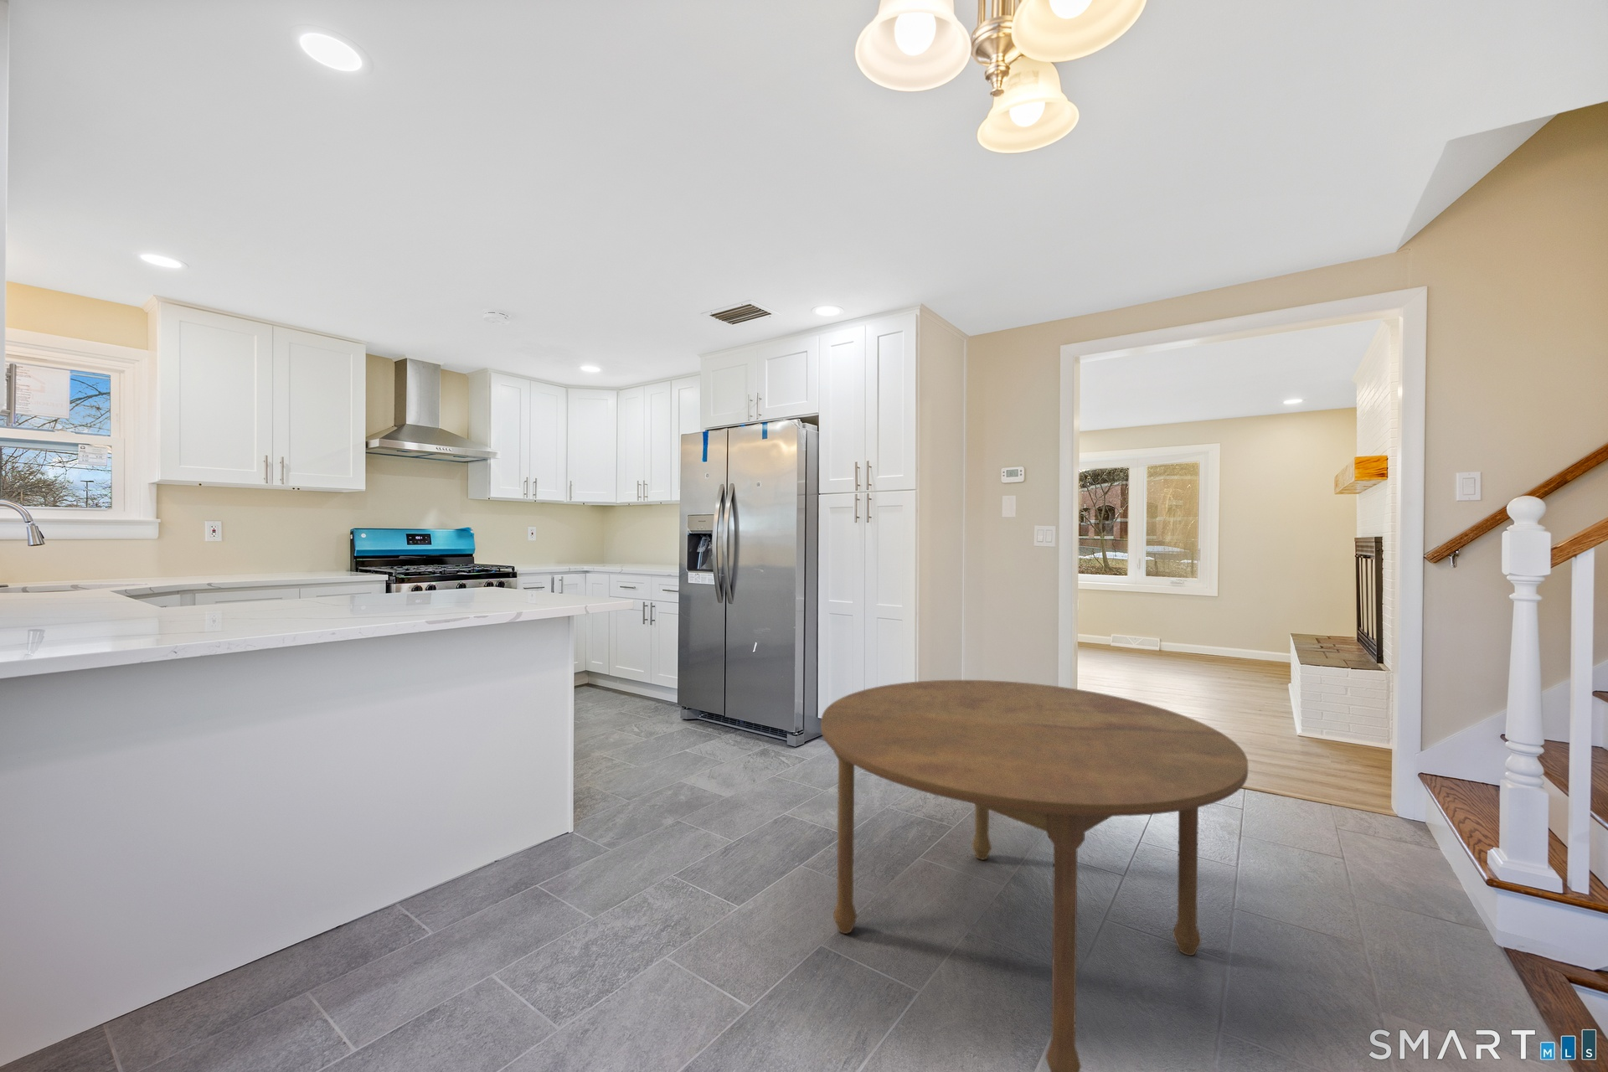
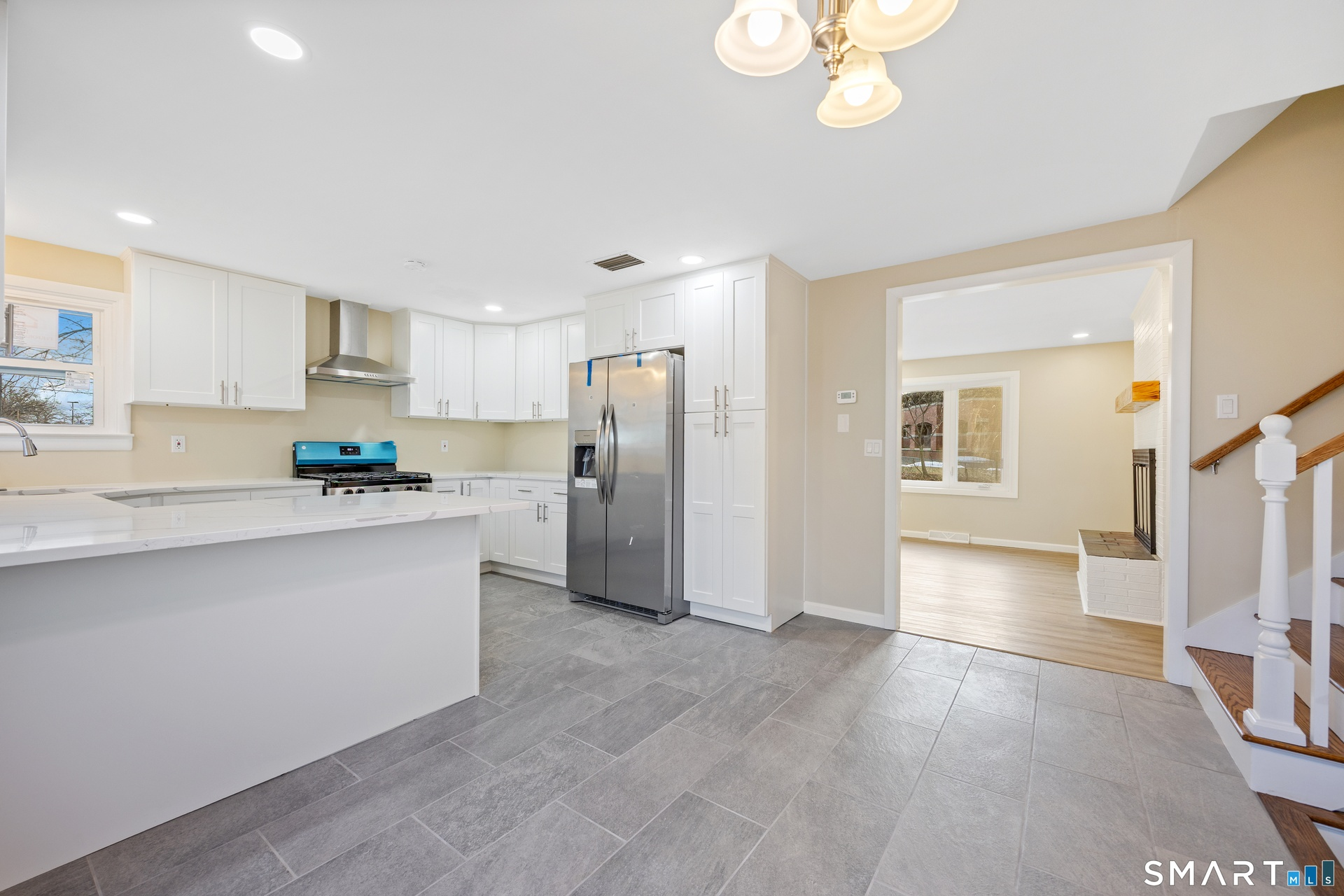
- dining table (1016, 820)
